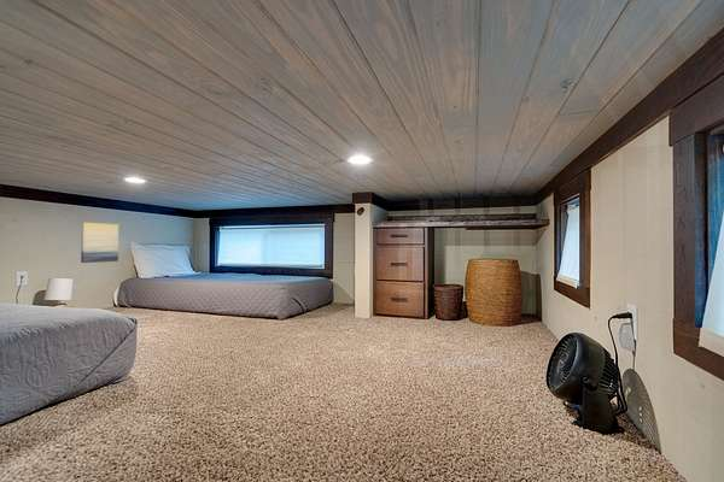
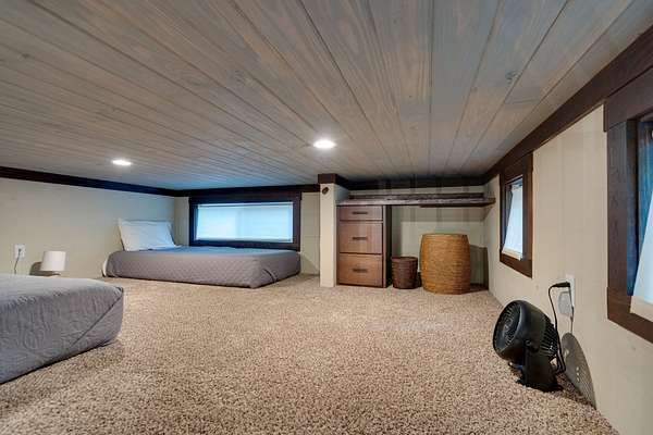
- wall art (100, 242)
